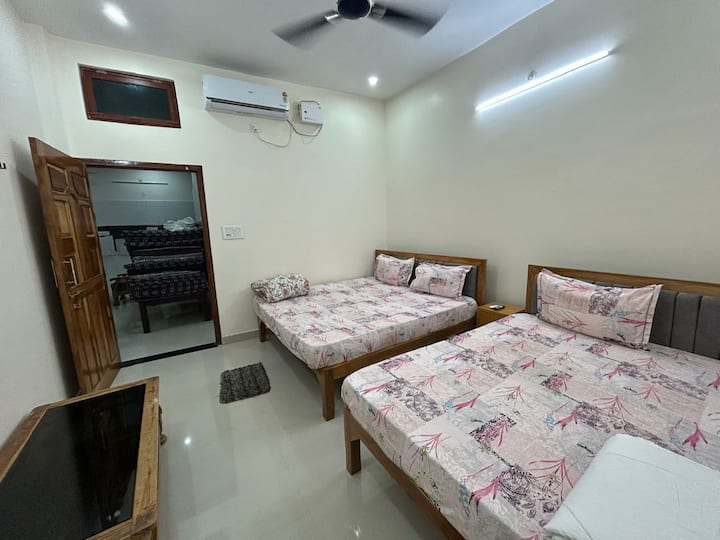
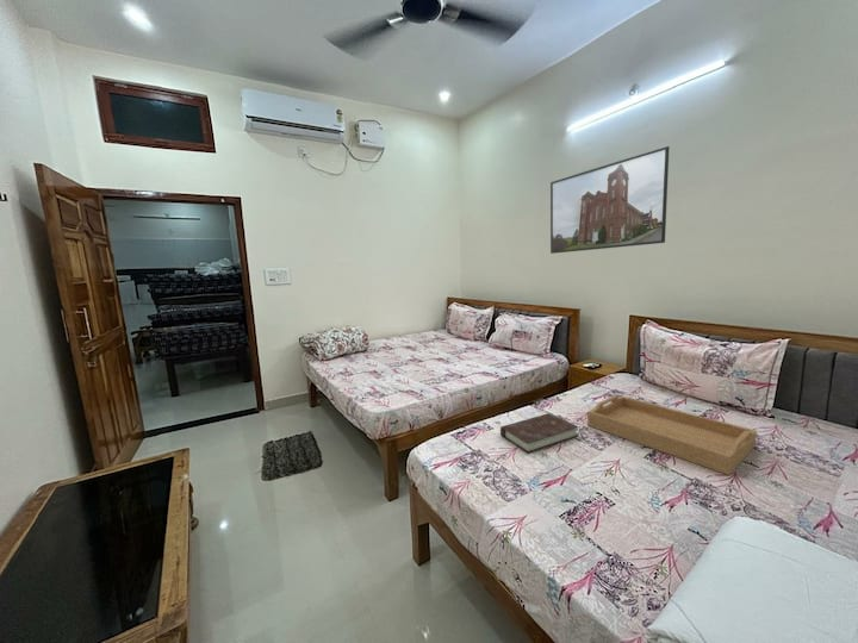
+ book (539, 431)
+ serving tray (664, 425)
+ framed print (599, 208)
